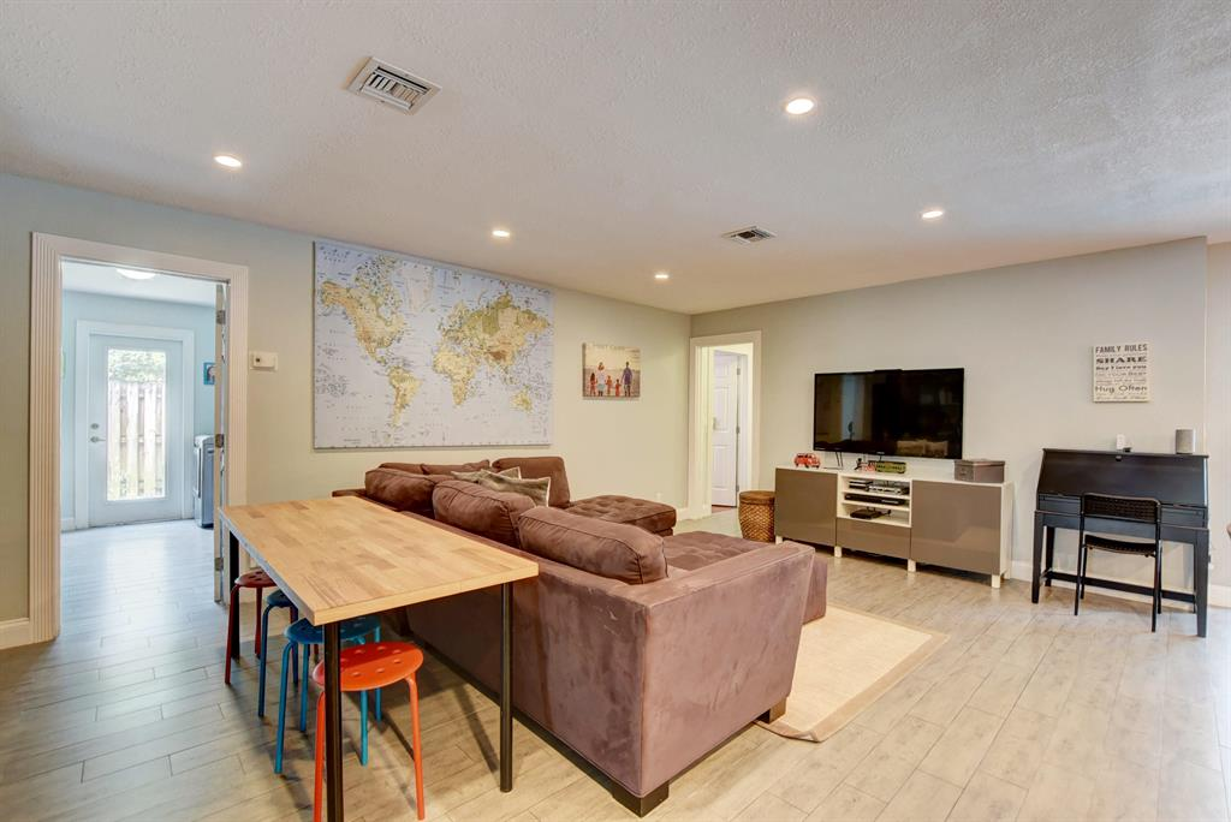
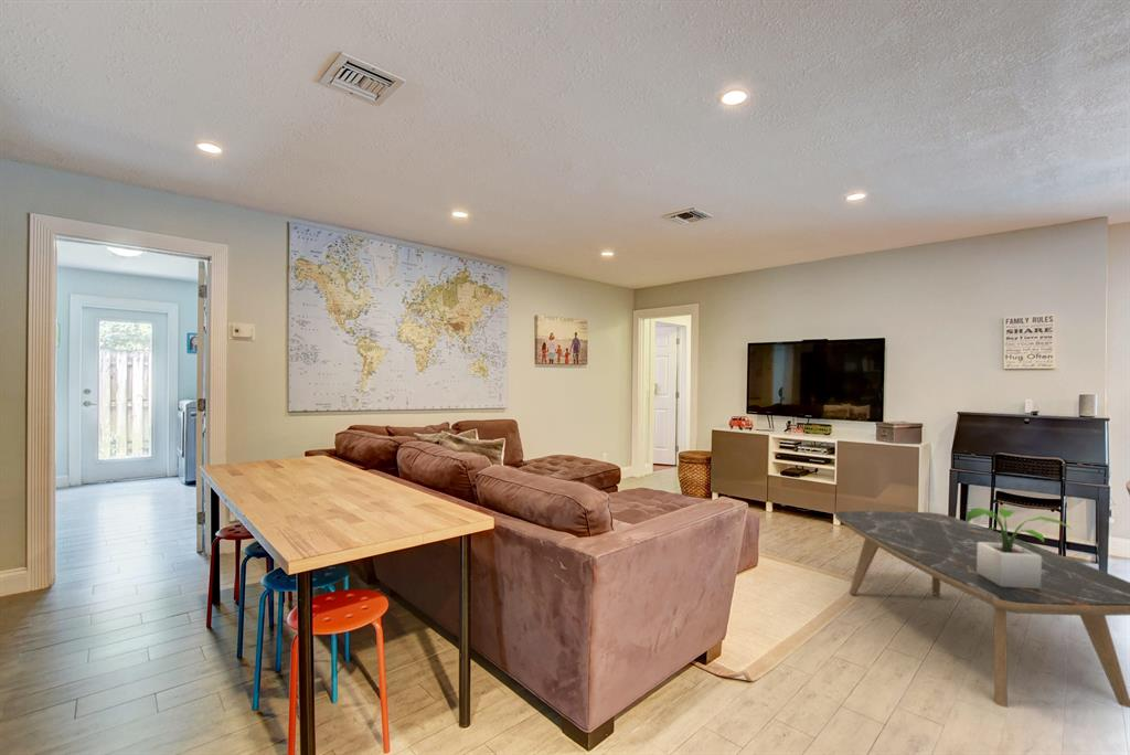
+ coffee table (962, 591)
+ potted plant (1002, 543)
